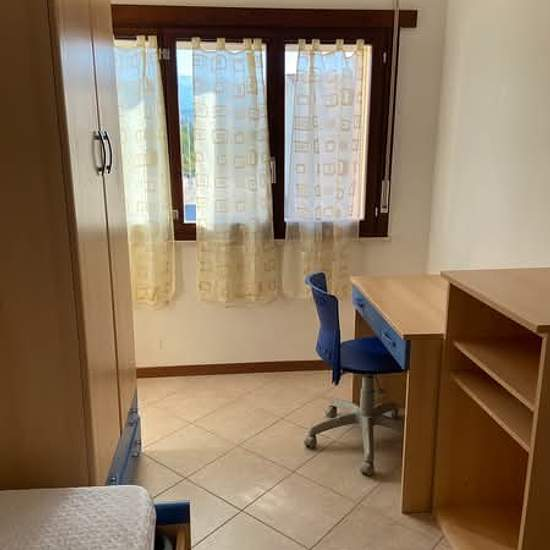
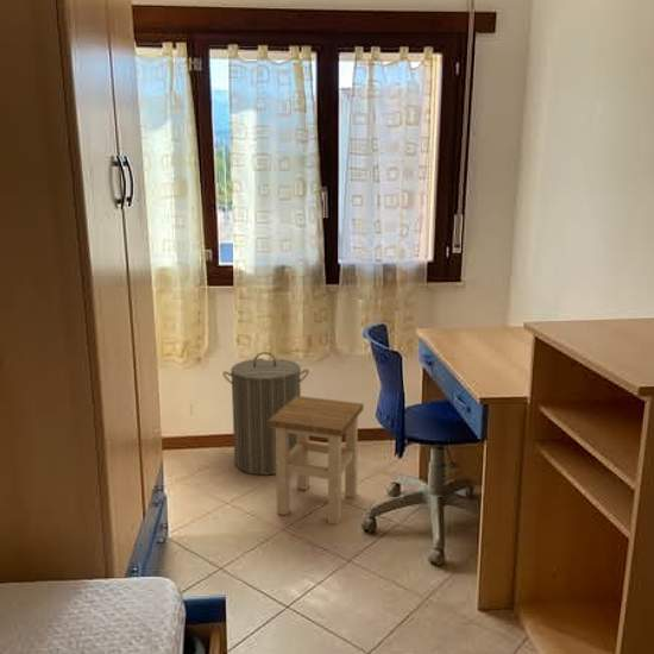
+ stool (319, 452)
+ laundry hamper (266, 407)
